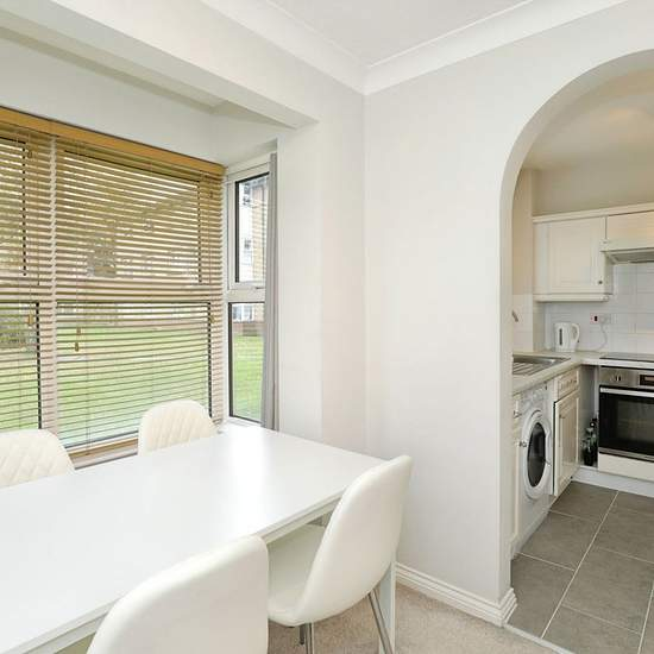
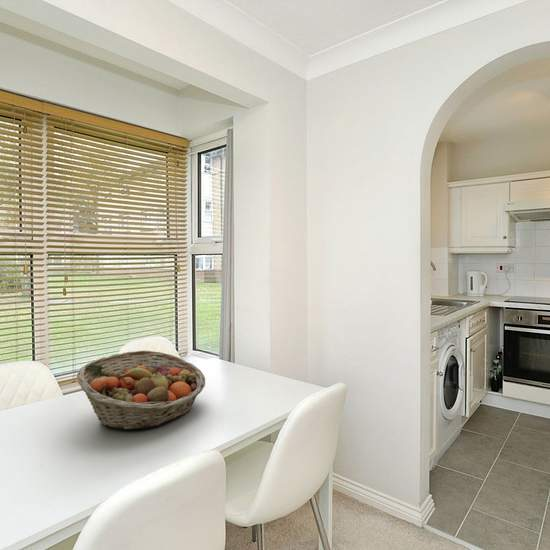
+ fruit basket (145, 385)
